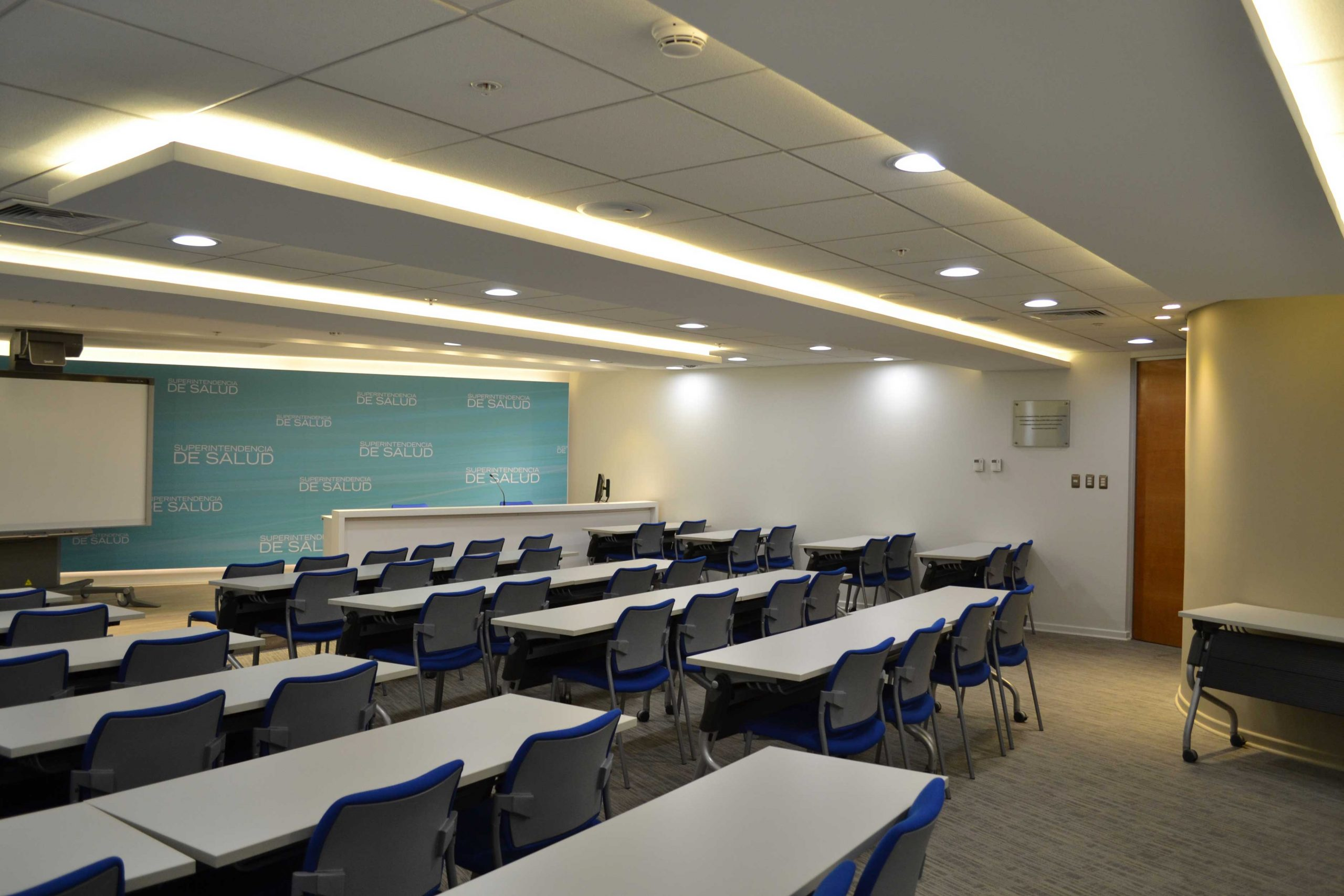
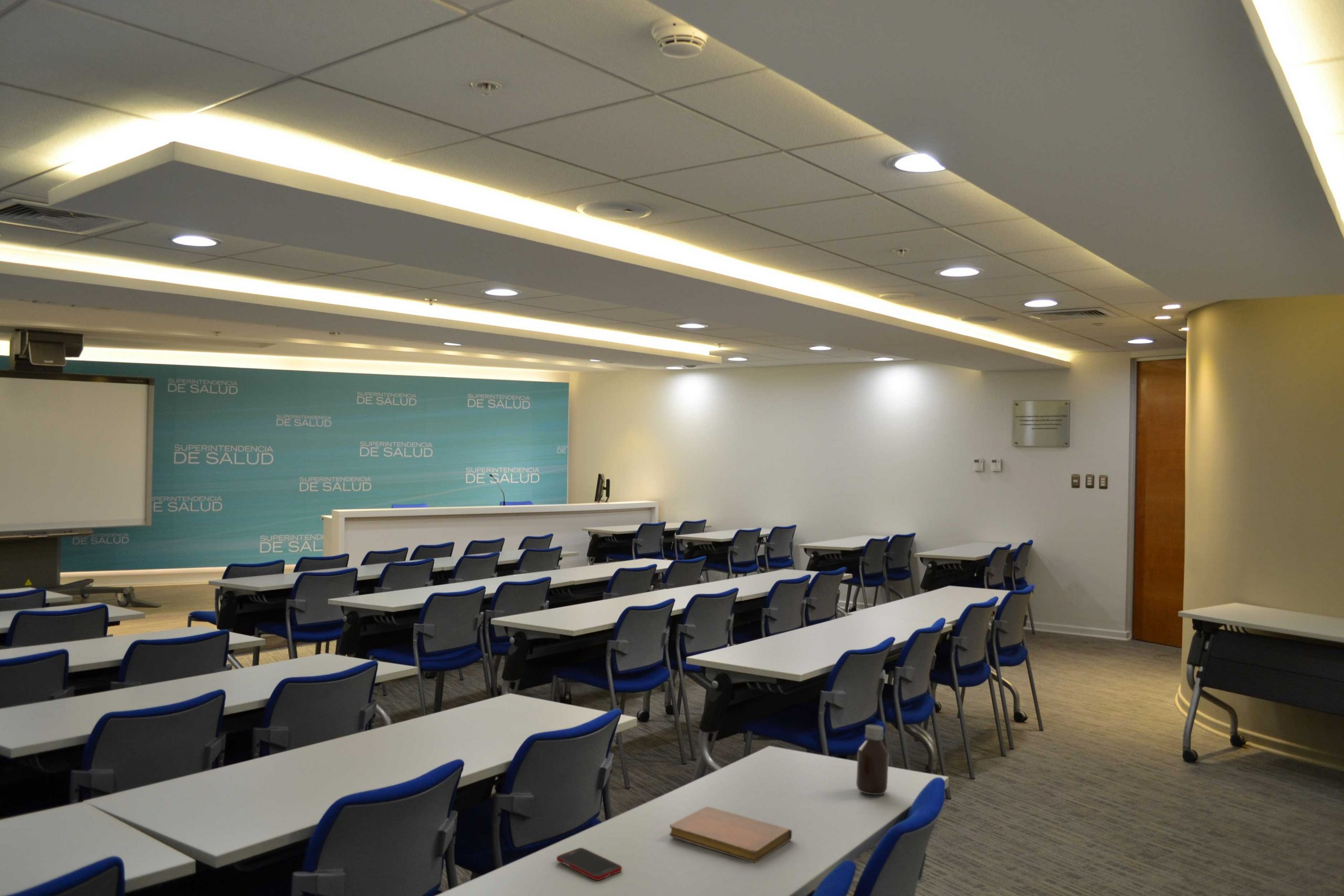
+ notebook (730, 832)
+ bottle (873, 759)
+ cell phone (589, 863)
